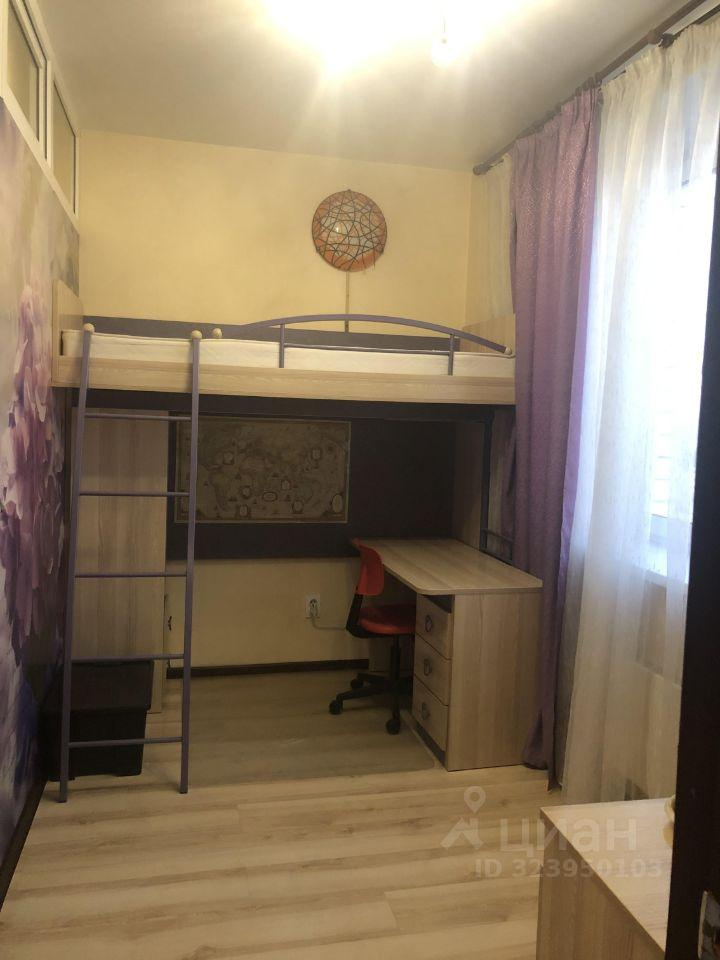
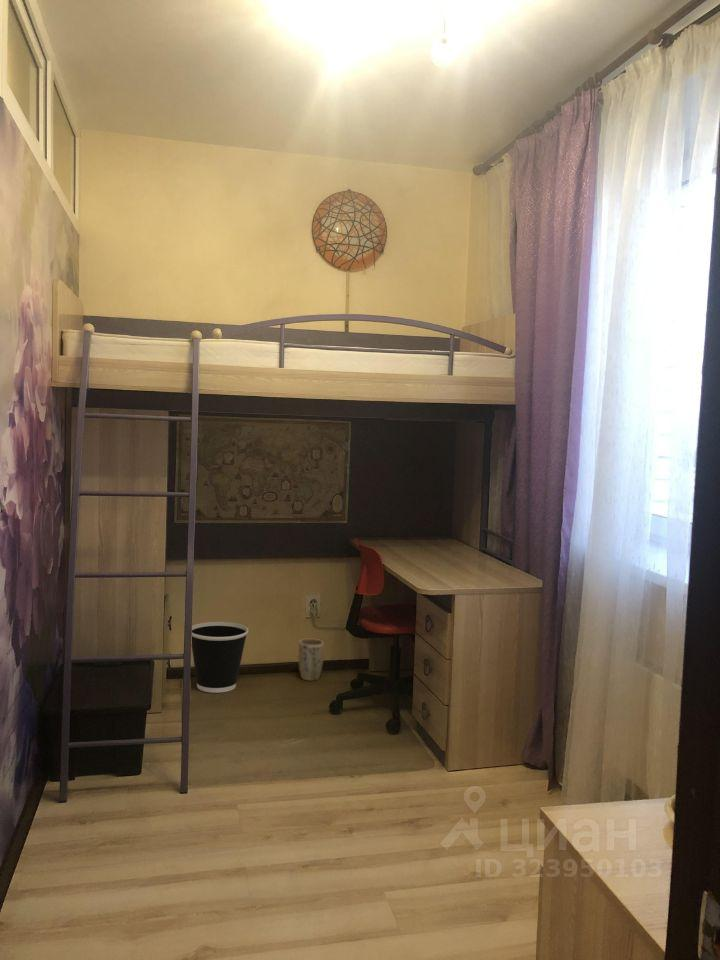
+ plant pot (310, 659)
+ wastebasket (217, 657)
